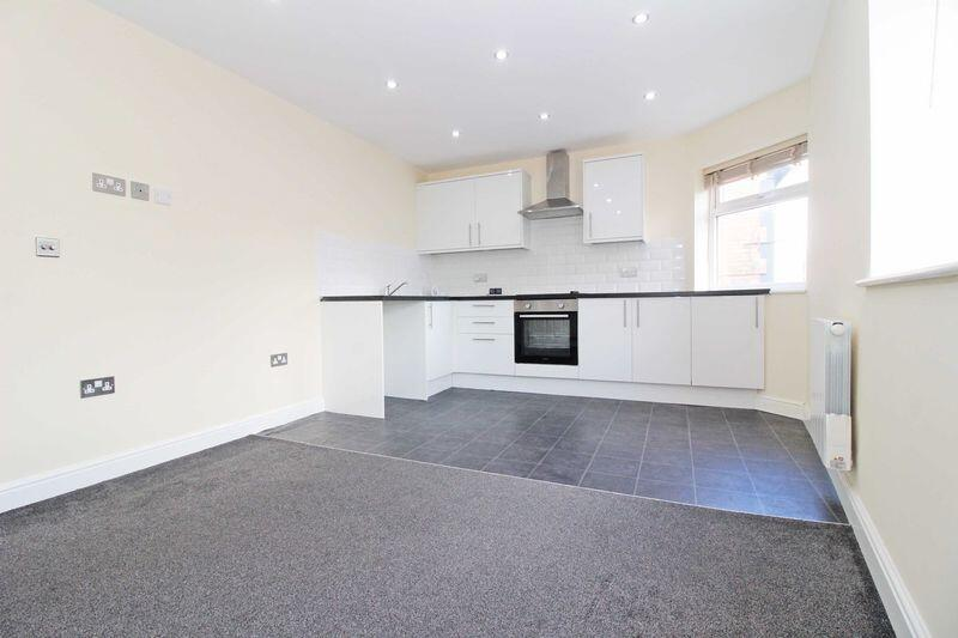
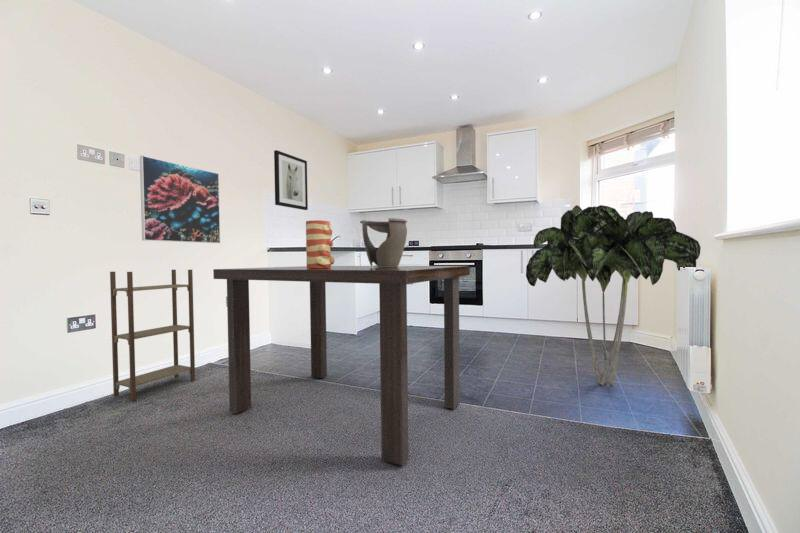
+ shelving unit (155, 329)
+ indoor plant (603, 294)
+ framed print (183, 203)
+ decorative bowl (386, 242)
+ vase (320, 244)
+ wall art (291, 181)
+ dining table (325, 338)
